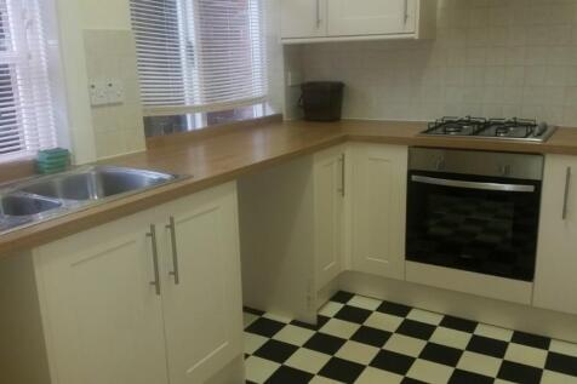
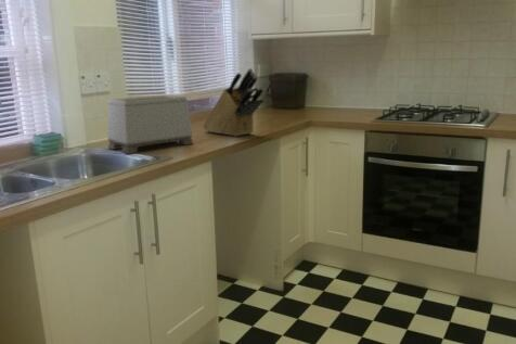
+ toaster (152, 122)
+ knife block (232, 101)
